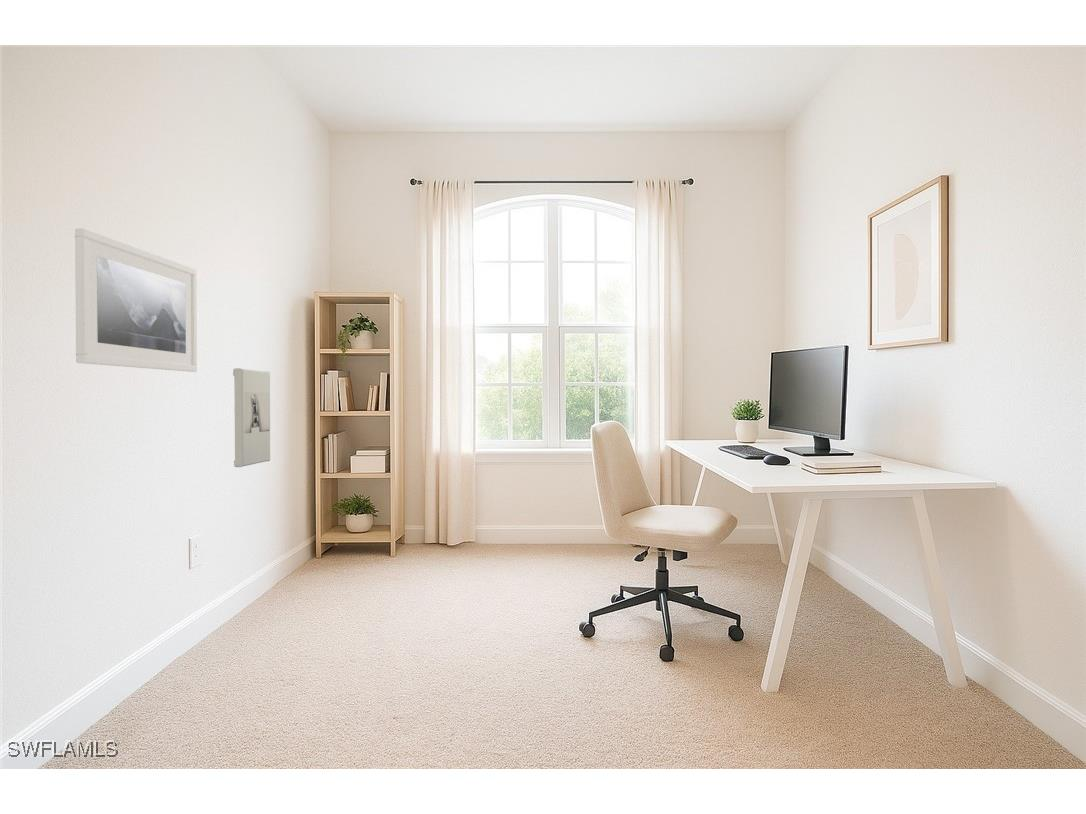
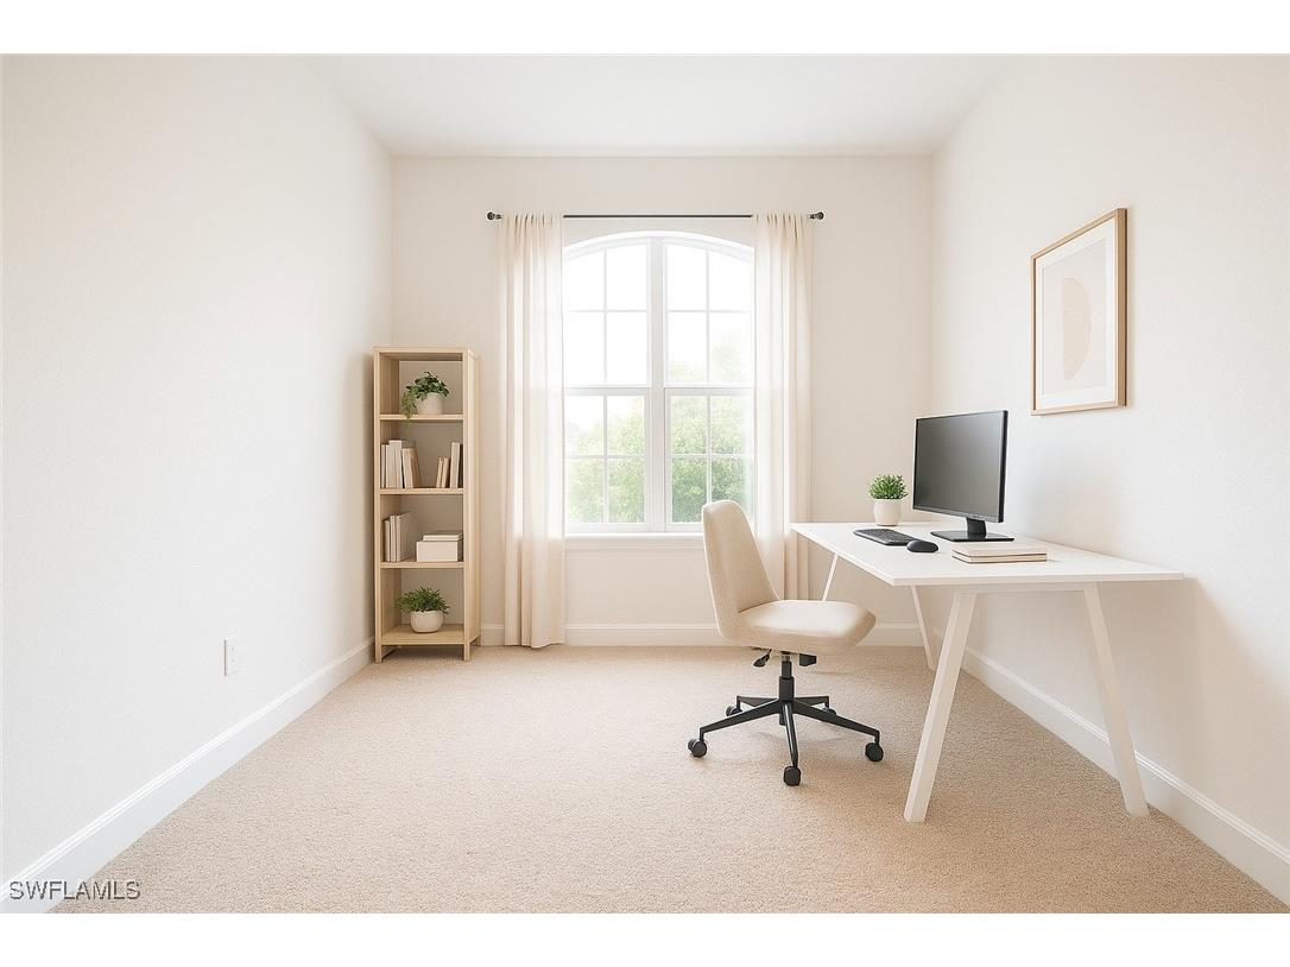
- wall sculpture (252, 417)
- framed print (144, 309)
